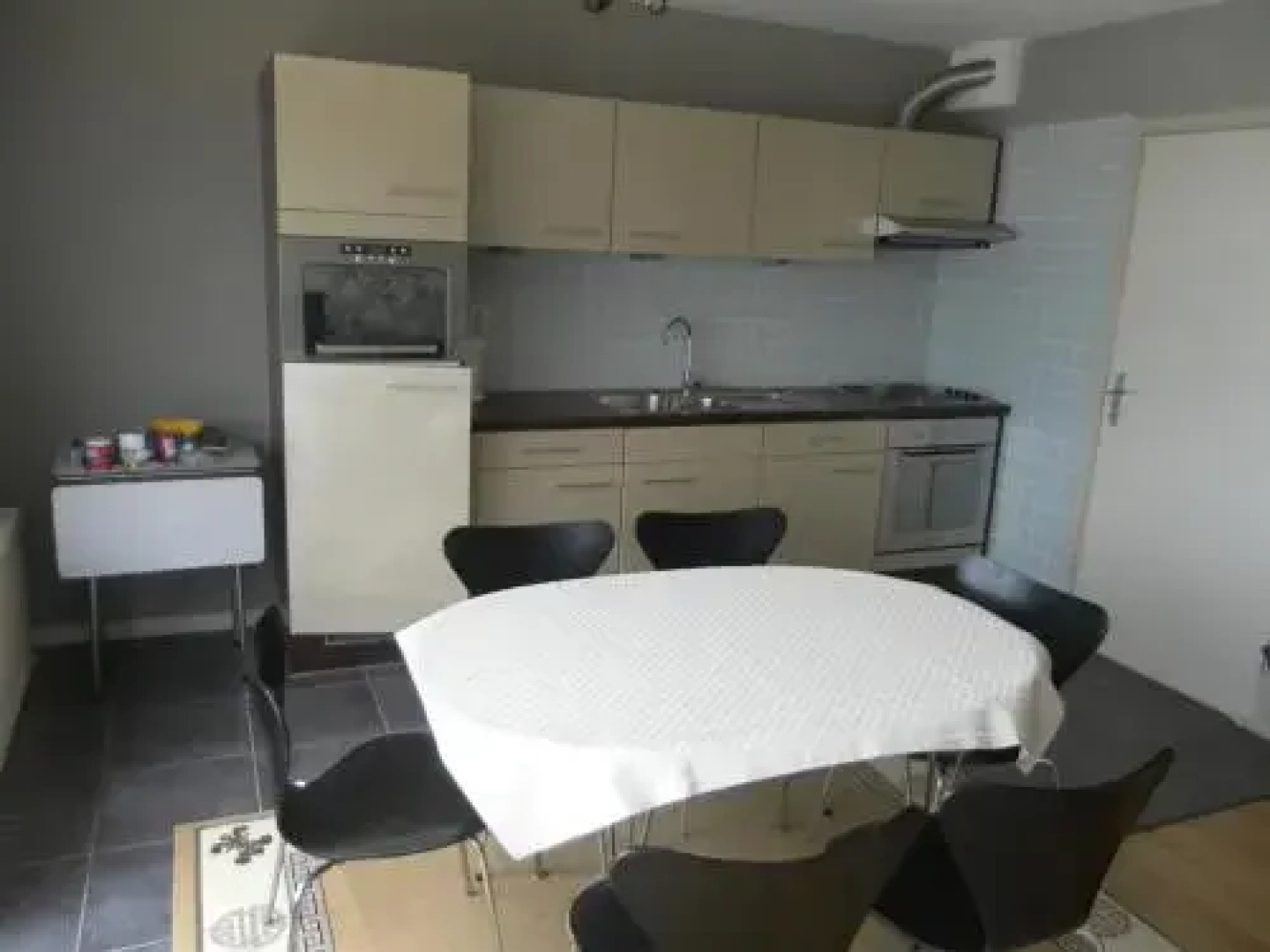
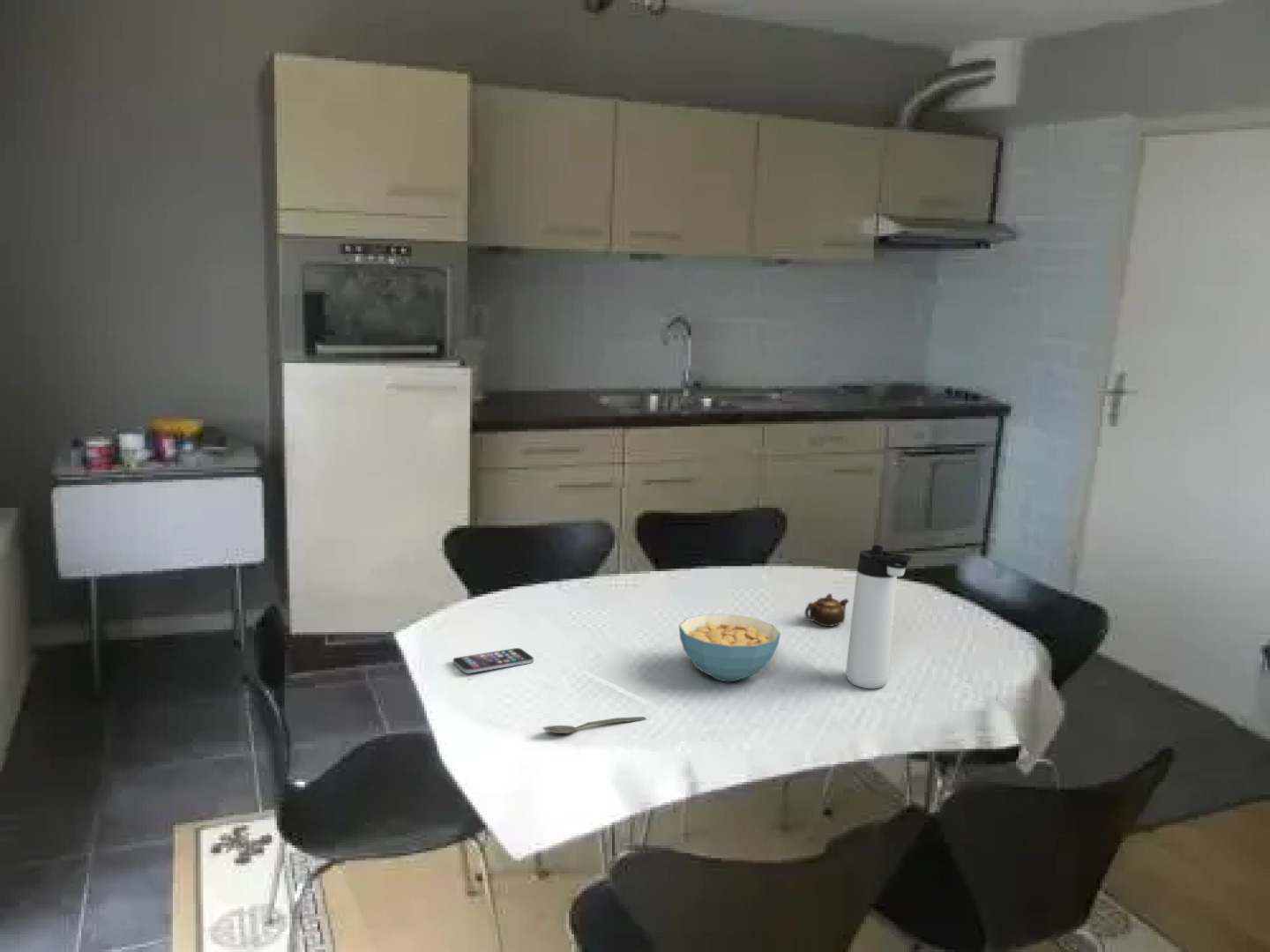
+ spoon (595, 723)
+ smartphone (493, 660)
+ cereal bowl (728, 652)
+ teapot (826, 607)
+ thermos bottle (878, 618)
